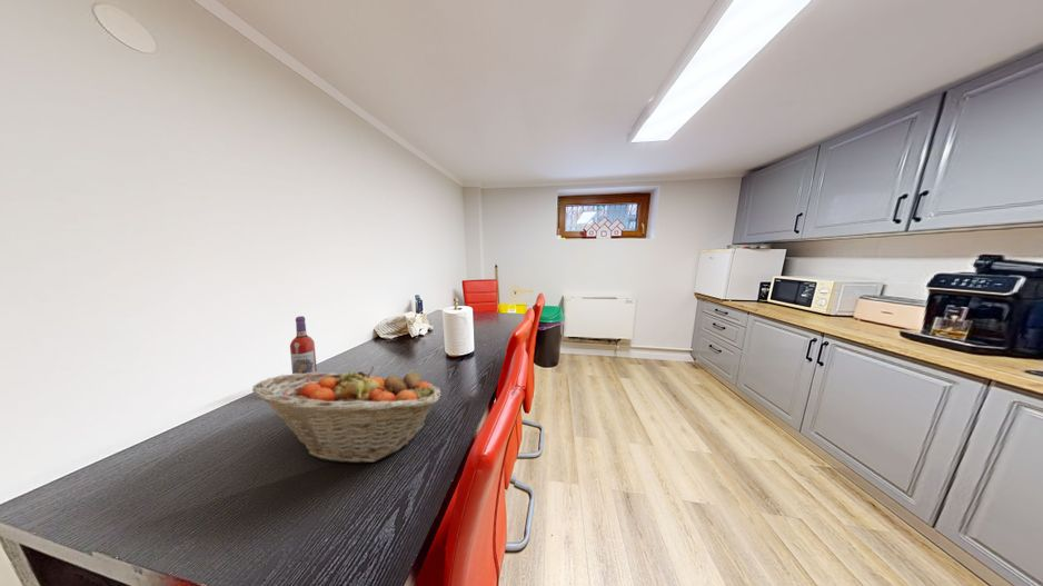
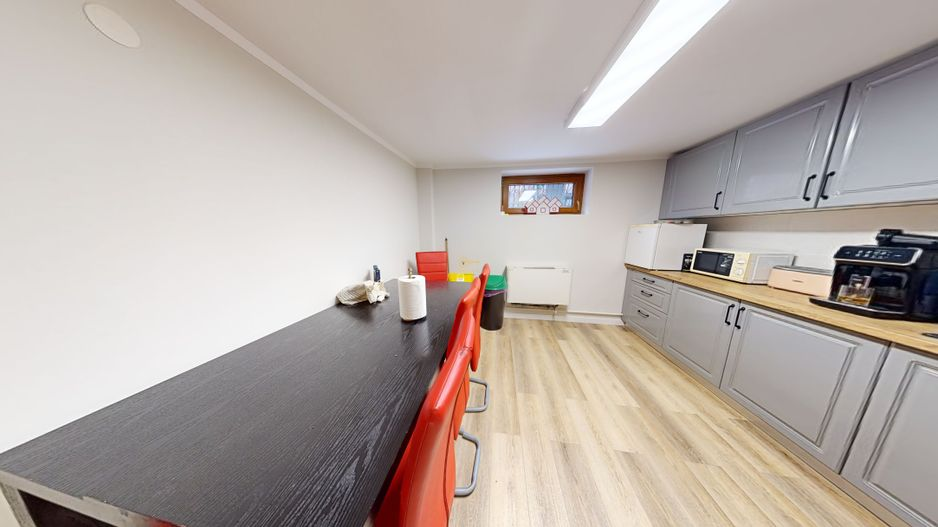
- fruit basket (357, 400)
- wine bottle (302, 354)
